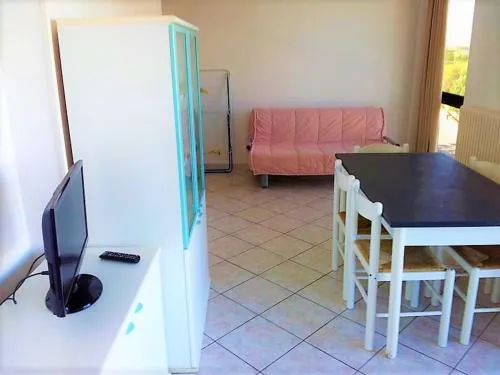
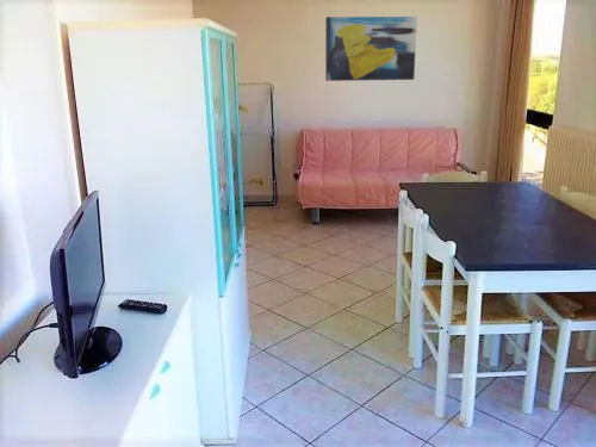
+ wall art (371, 49)
